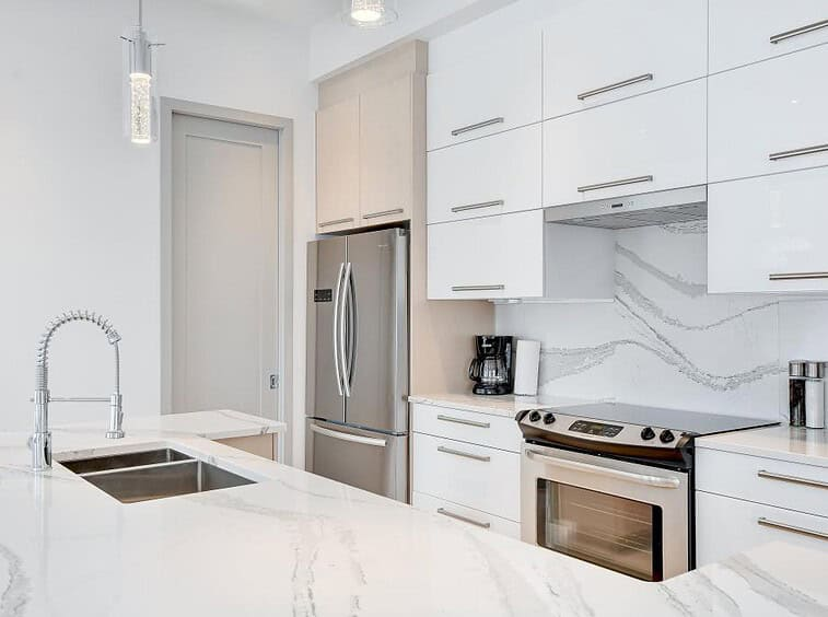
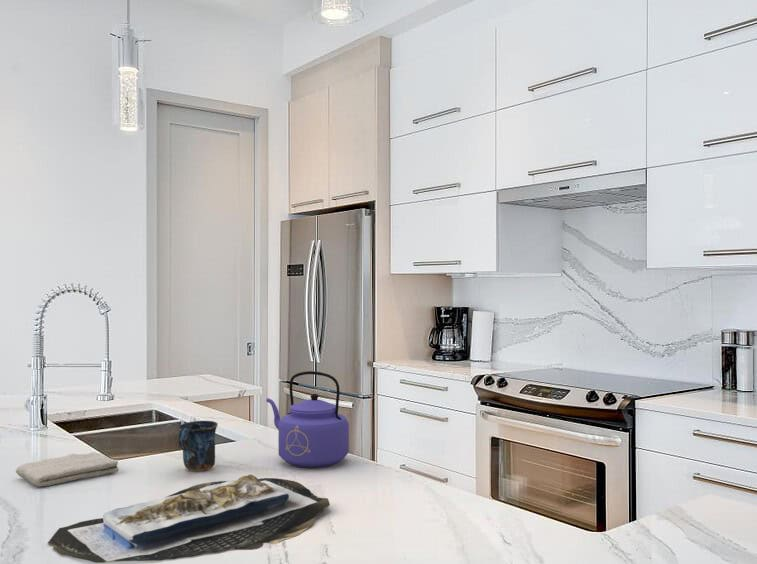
+ kettle (304, 414)
+ food platter (200, 502)
+ washcloth (69, 467)
+ mug (192, 447)
